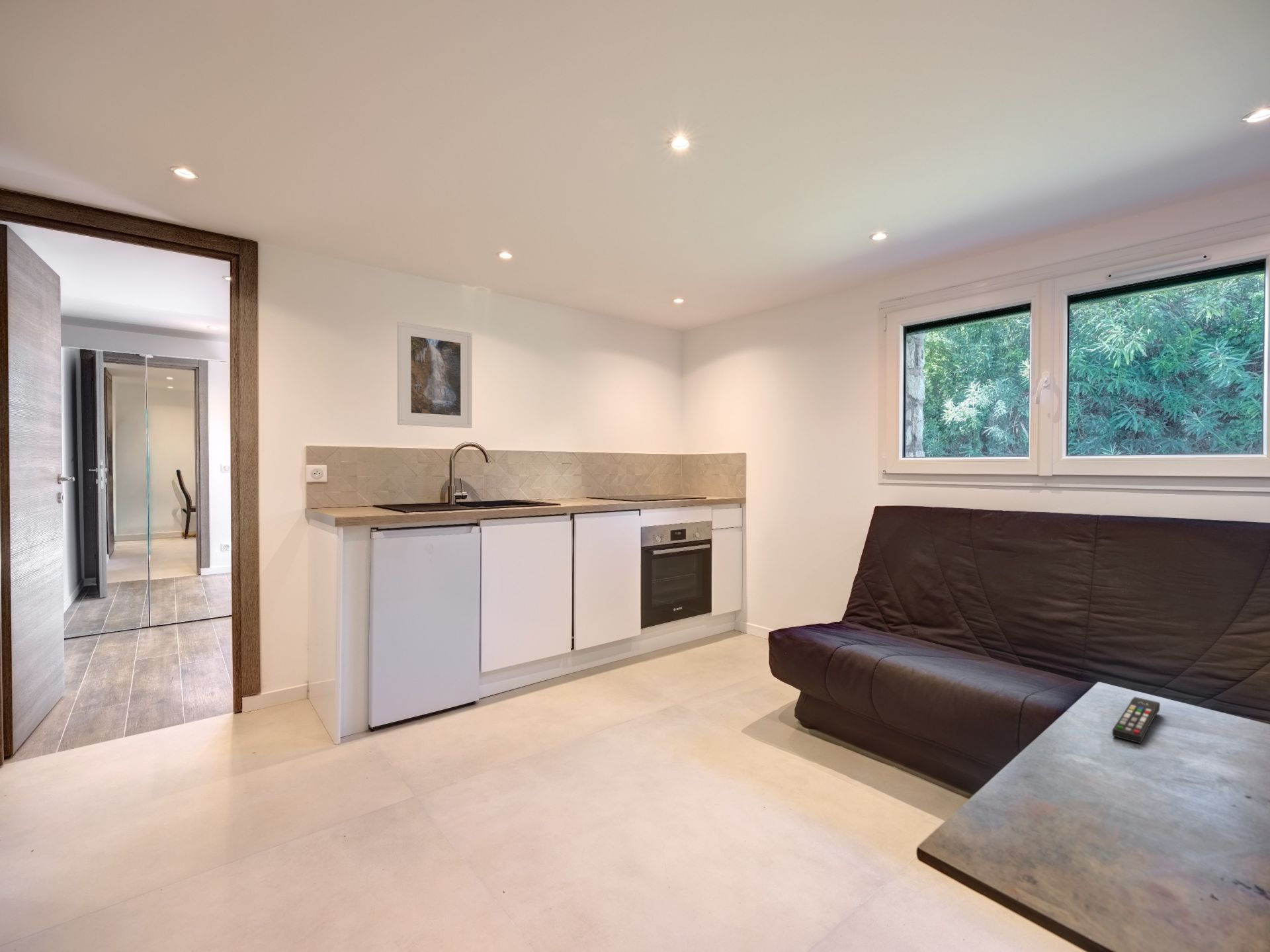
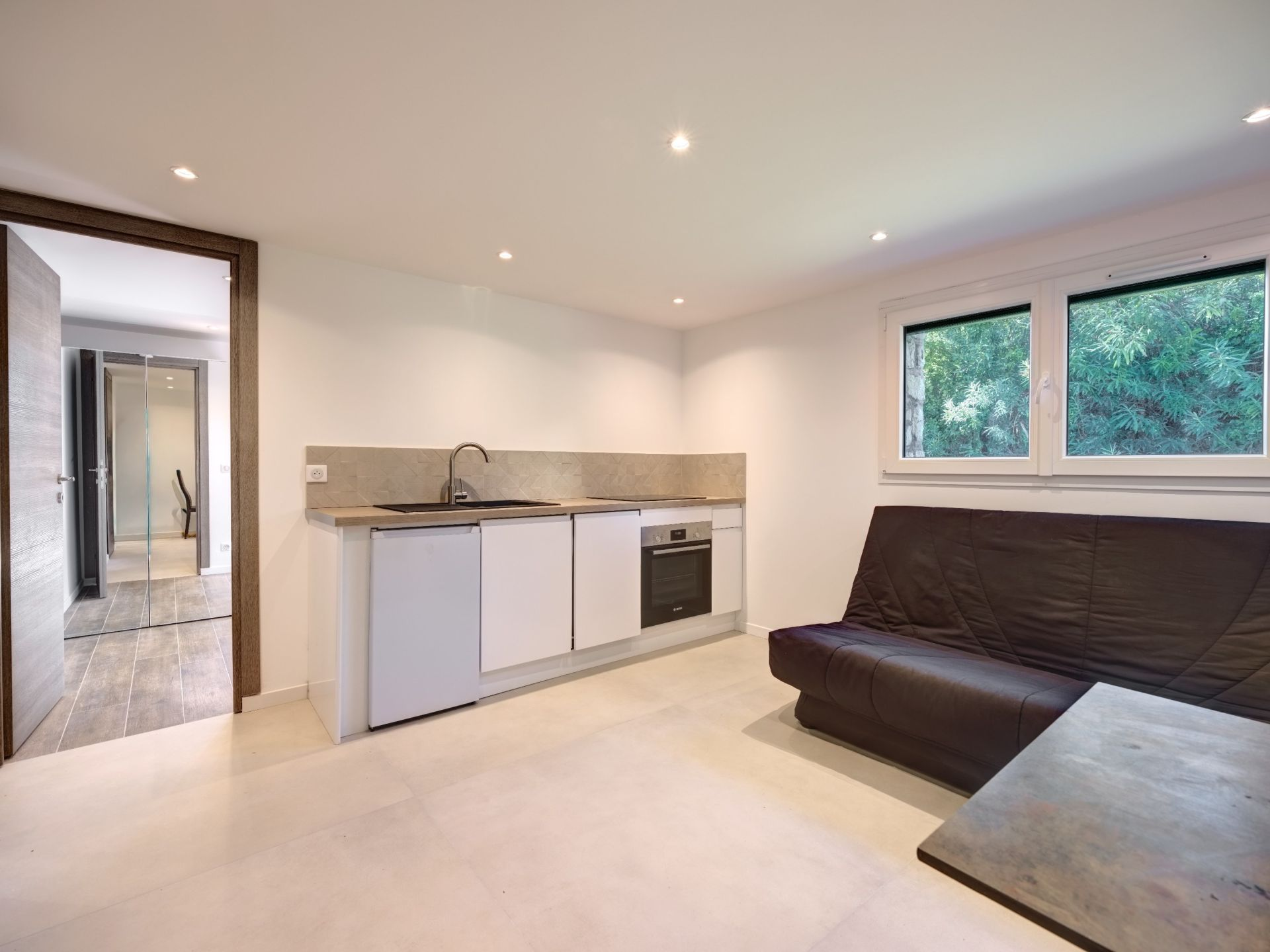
- remote control (1137, 718)
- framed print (436, 377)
